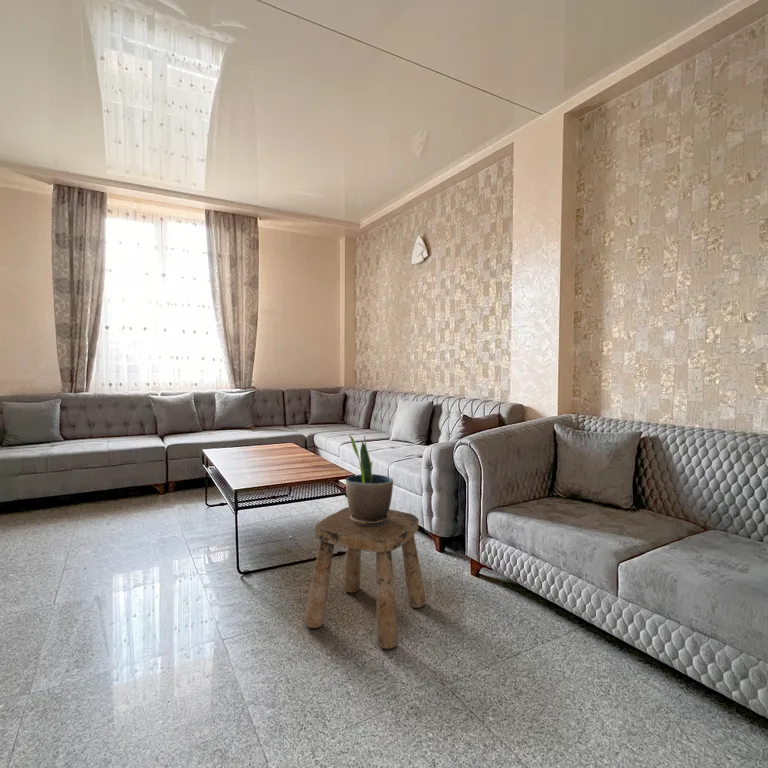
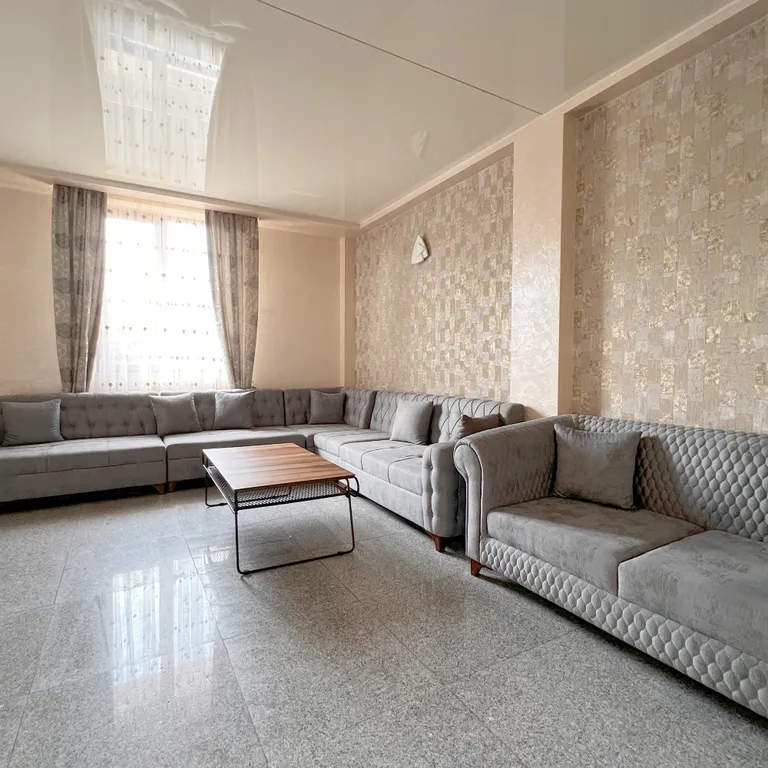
- stool (360, 566)
- potted plant (369, 476)
